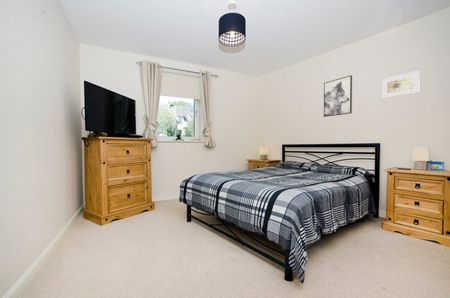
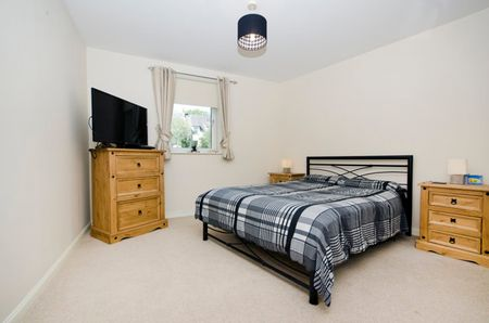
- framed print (399, 85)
- wall art (337, 97)
